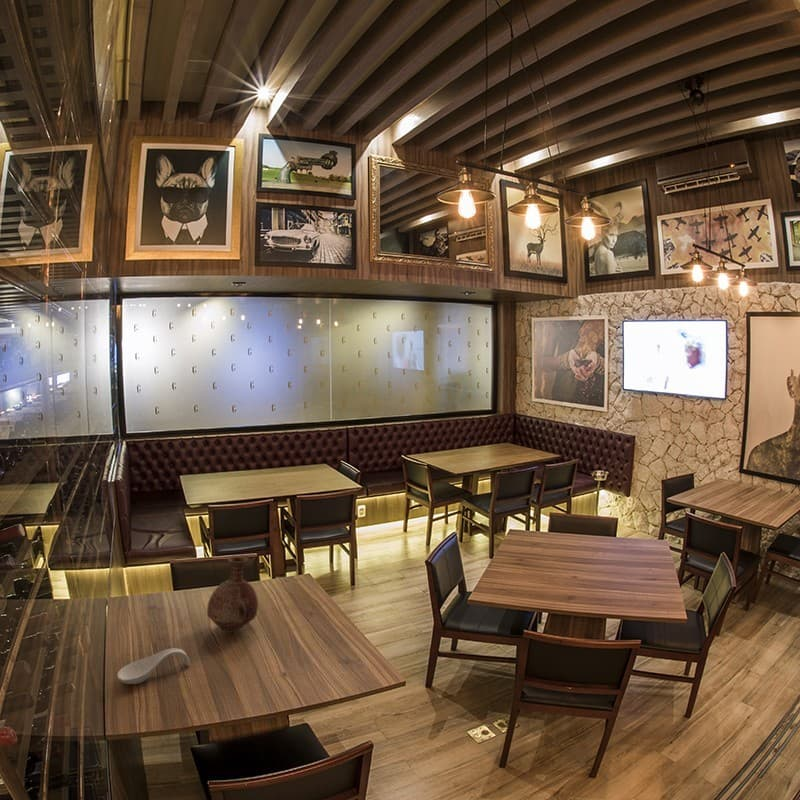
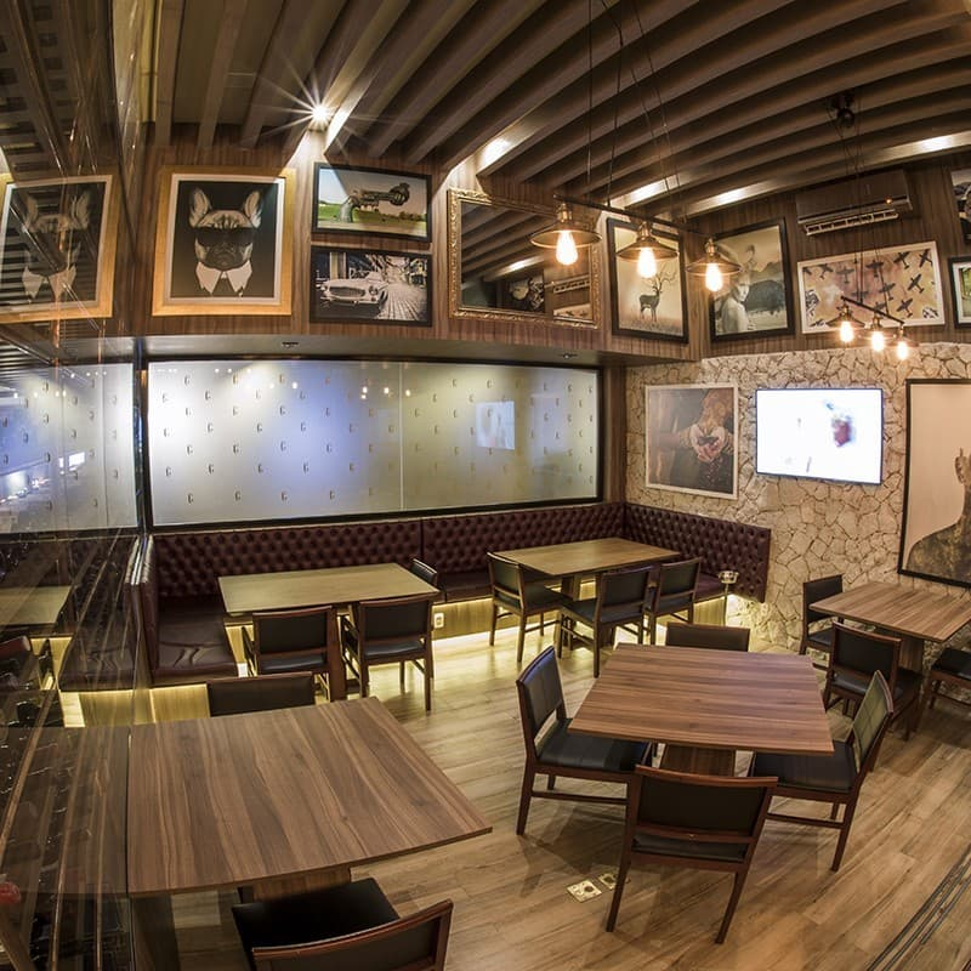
- vase (232, 594)
- spoon rest (154, 664)
